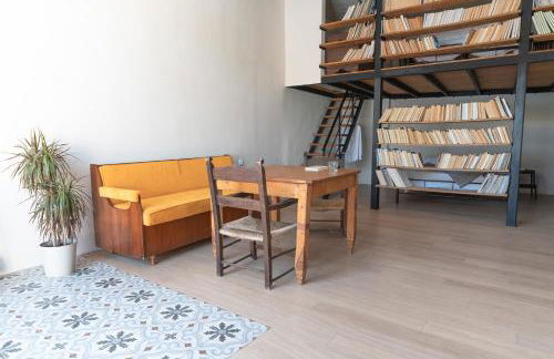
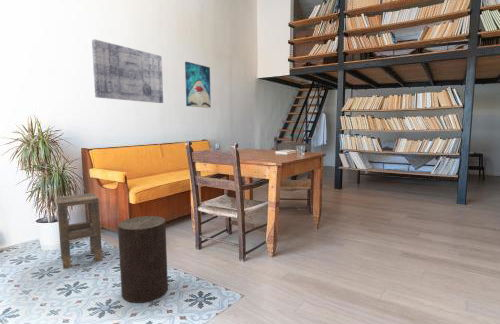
+ side table (79, 228)
+ wall art (198, 86)
+ stool (143, 256)
+ wall art (131, 74)
